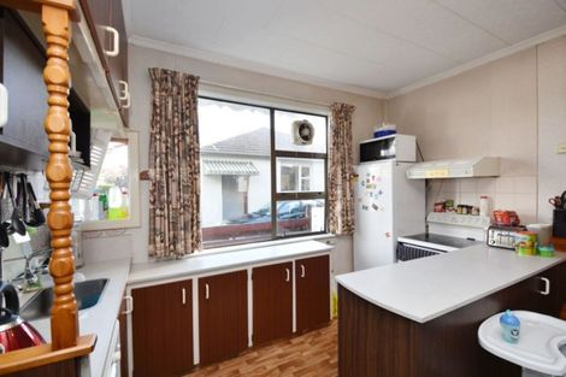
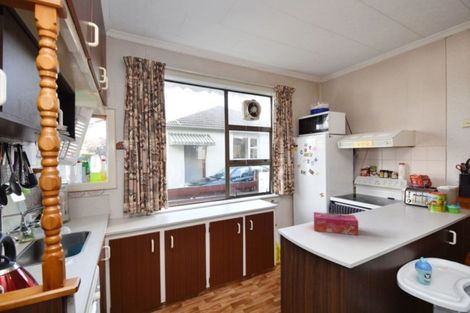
+ tissue box (334, 222)
